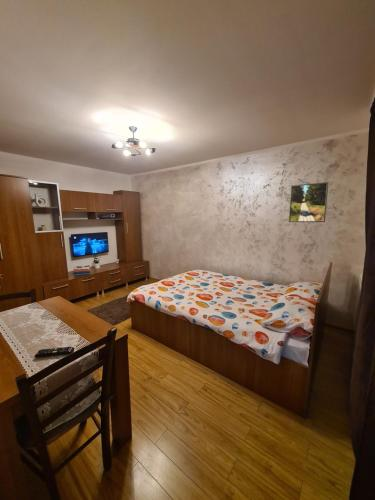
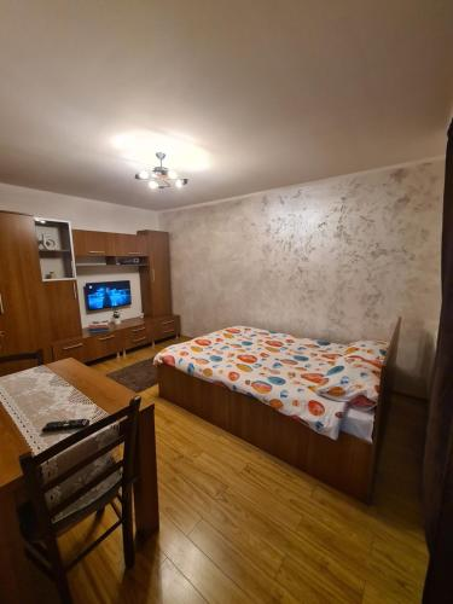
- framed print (307, 203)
